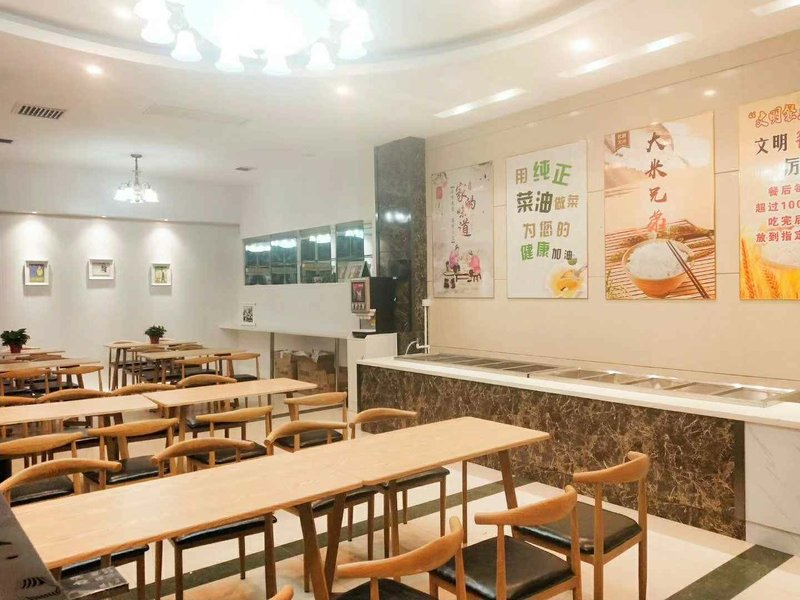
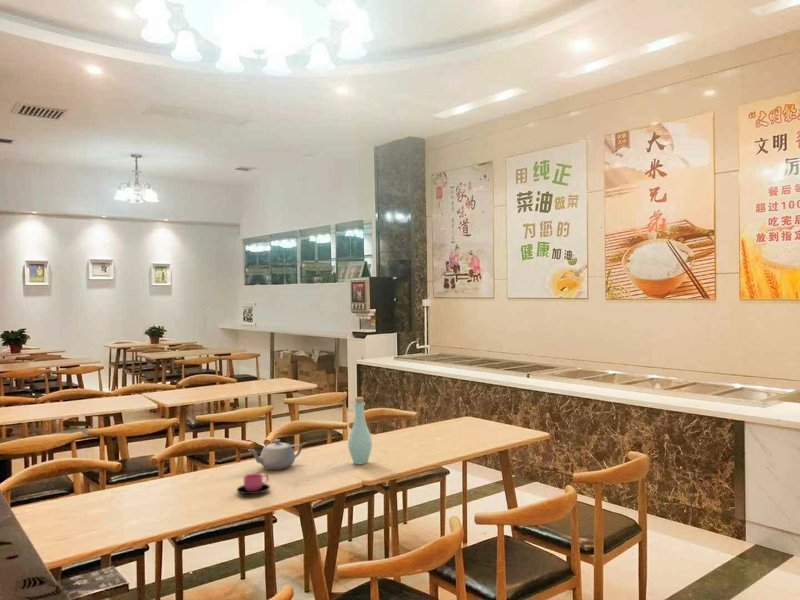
+ bottle (359, 430)
+ cup (253, 484)
+ teapot (276, 453)
